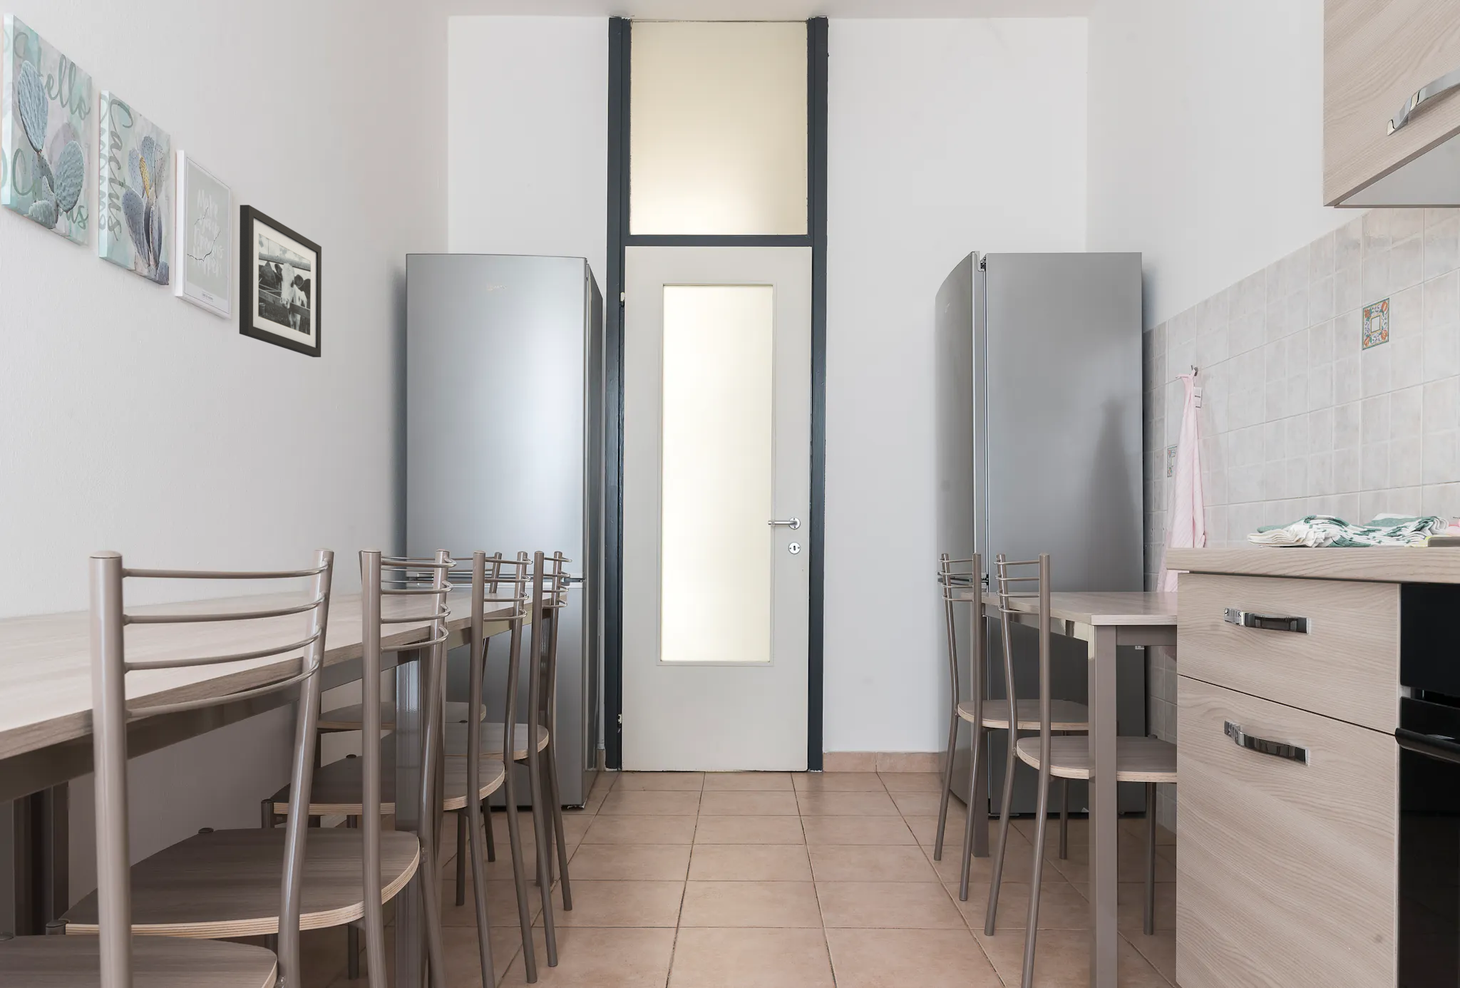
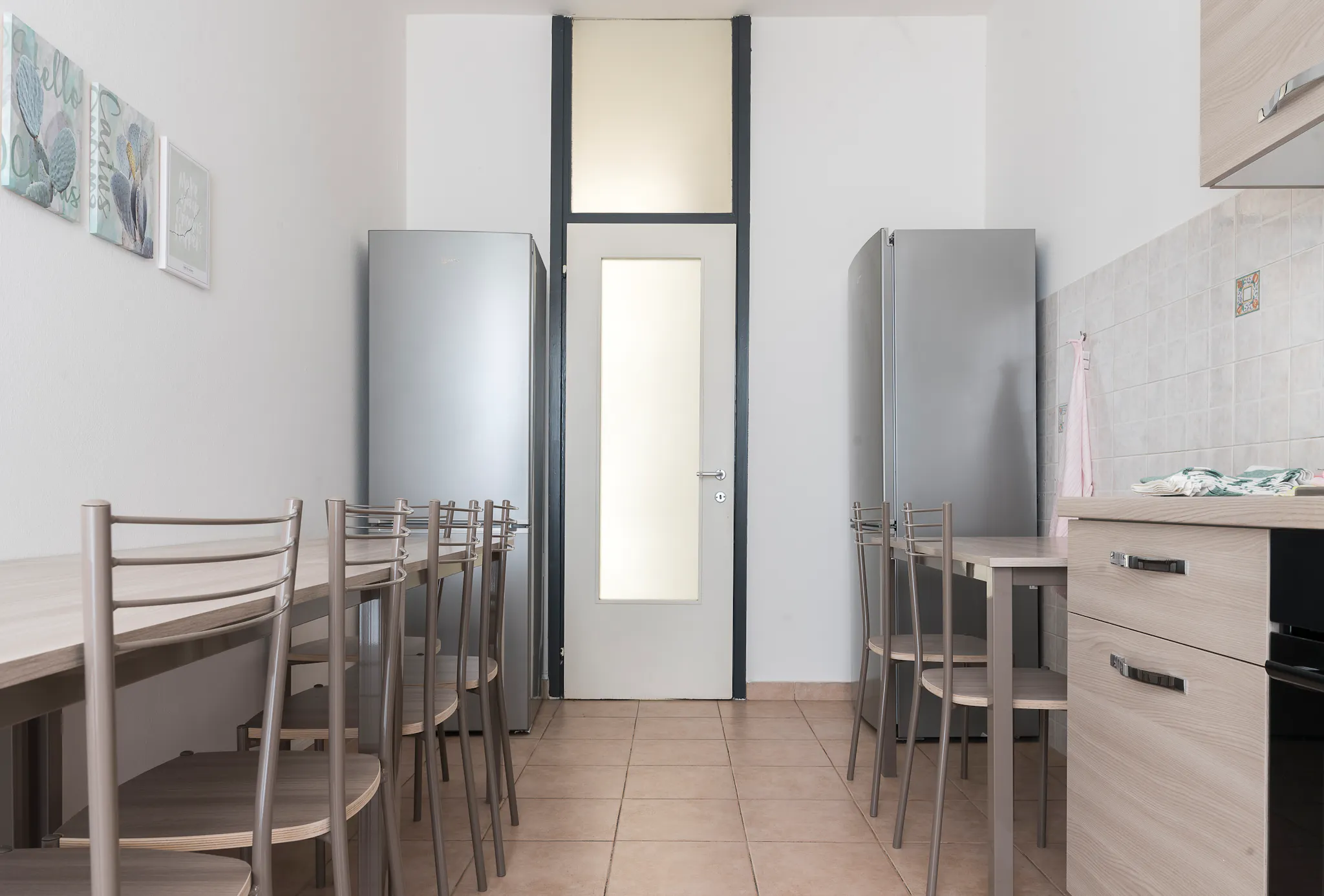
- picture frame (283, 287)
